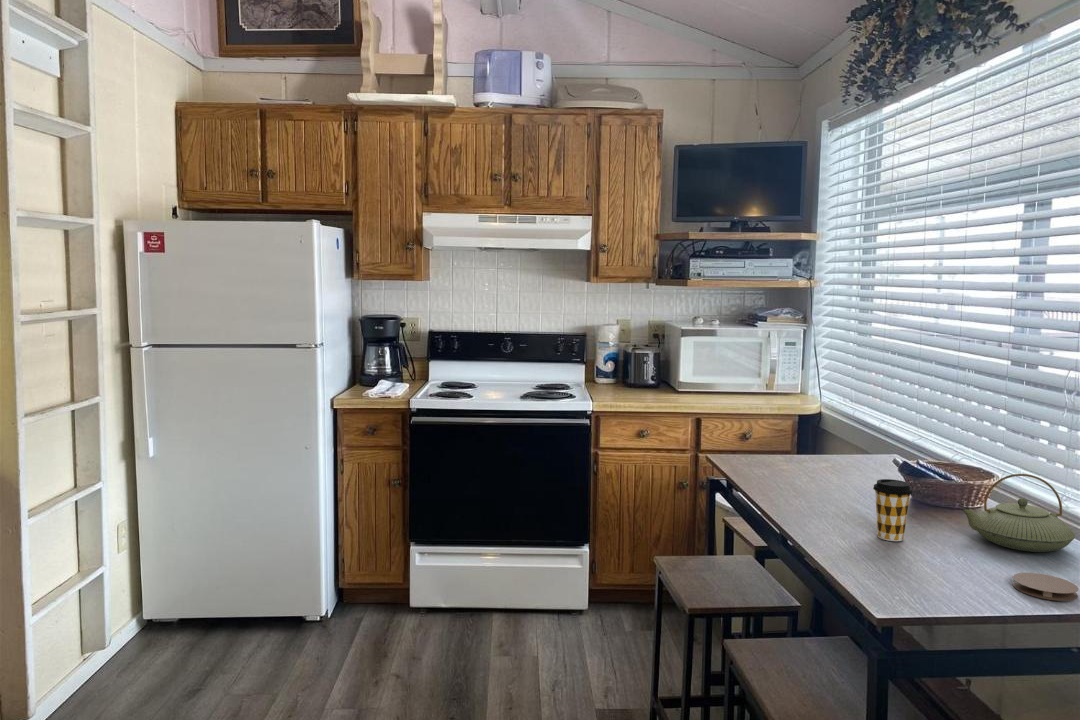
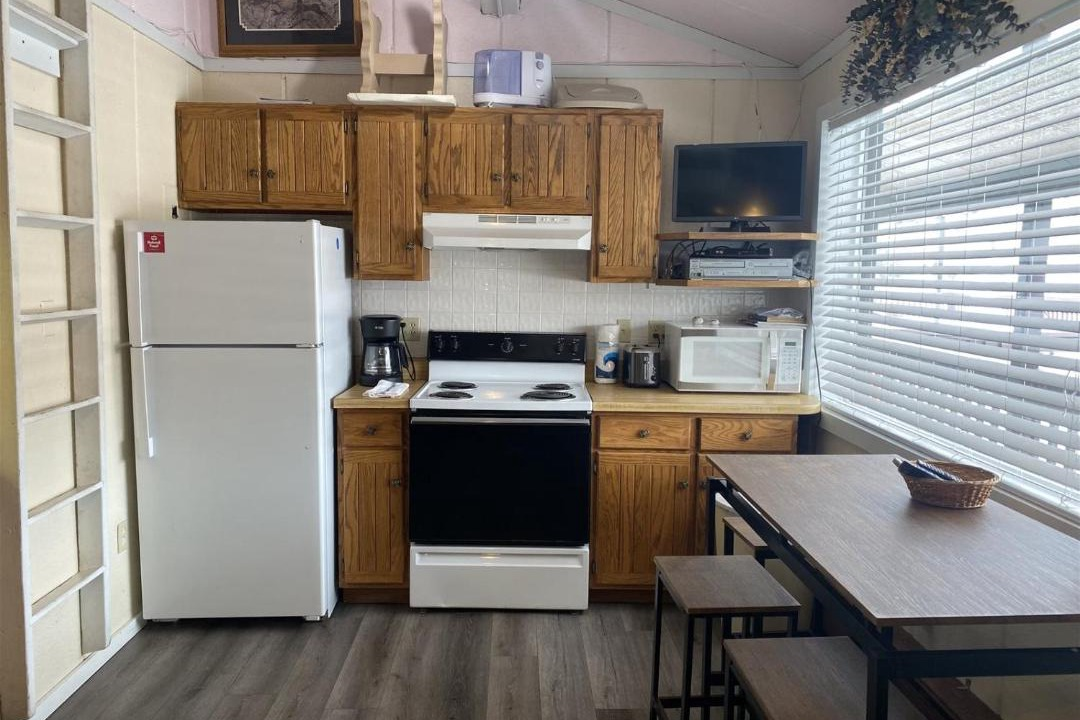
- coaster (1044, 586)
- teapot (1015, 508)
- coffee cup (891, 510)
